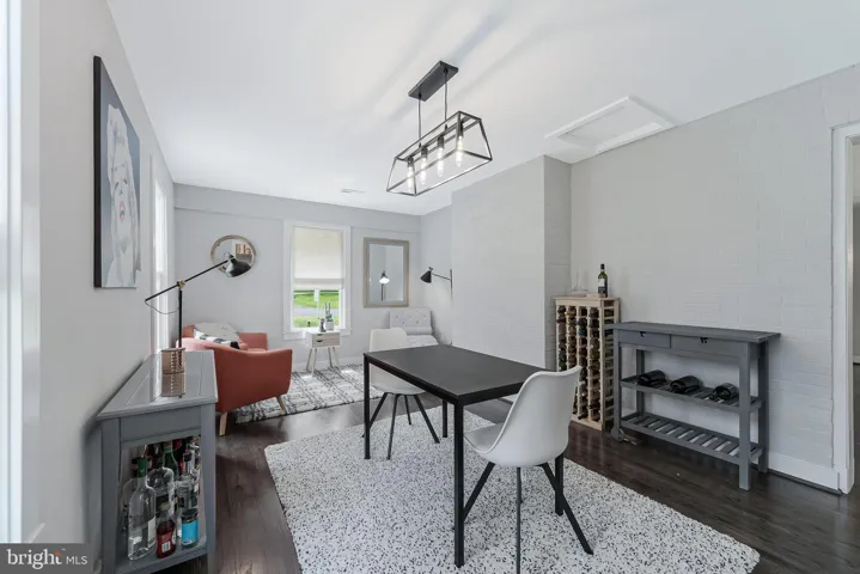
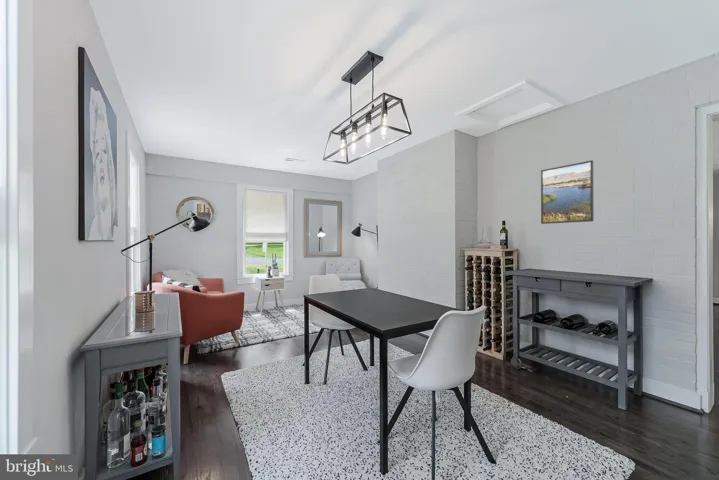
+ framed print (565, 194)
